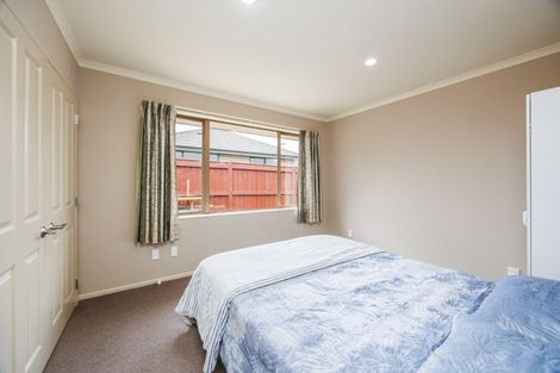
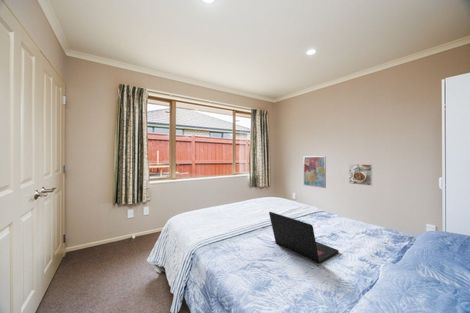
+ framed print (360, 174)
+ wall art (314, 171)
+ laptop (302, 231)
